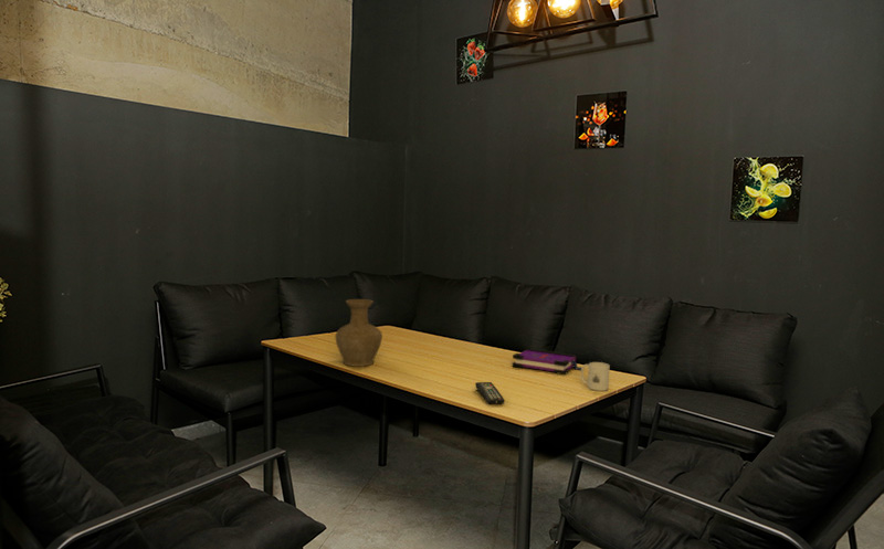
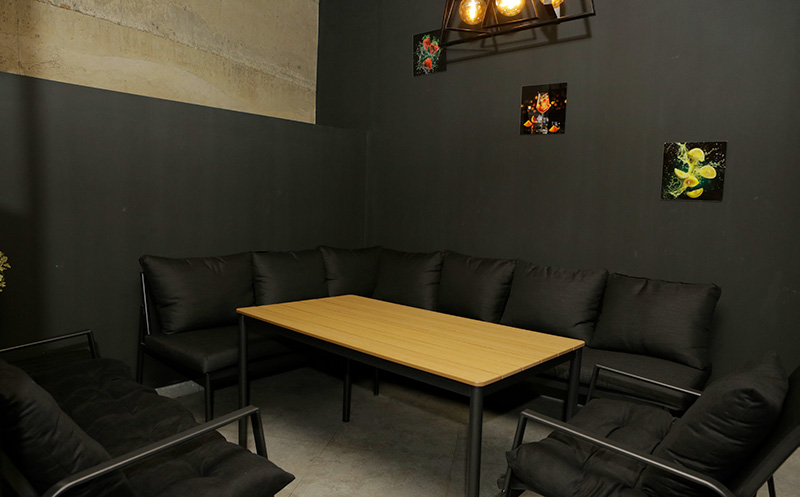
- mug (594, 374)
- board game (548, 361)
- remote control (488, 391)
- vase (358, 331)
